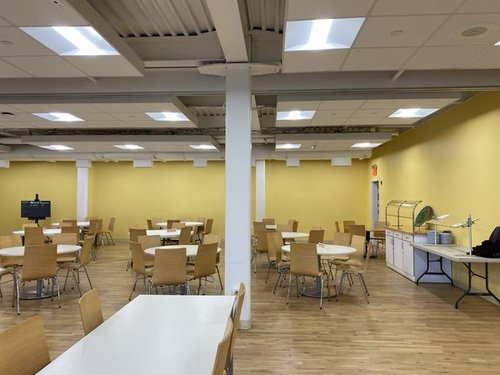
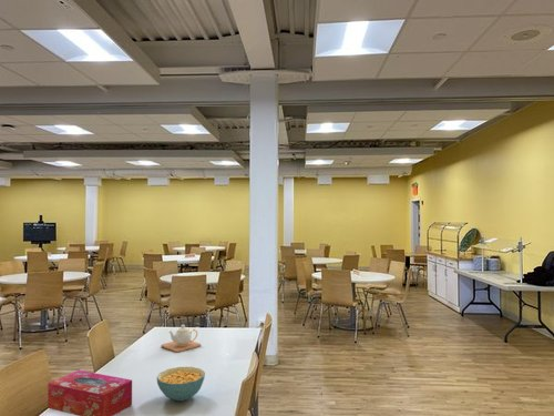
+ teapot (181, 335)
+ cereal bowl (181, 386)
+ tissue box (90, 394)
